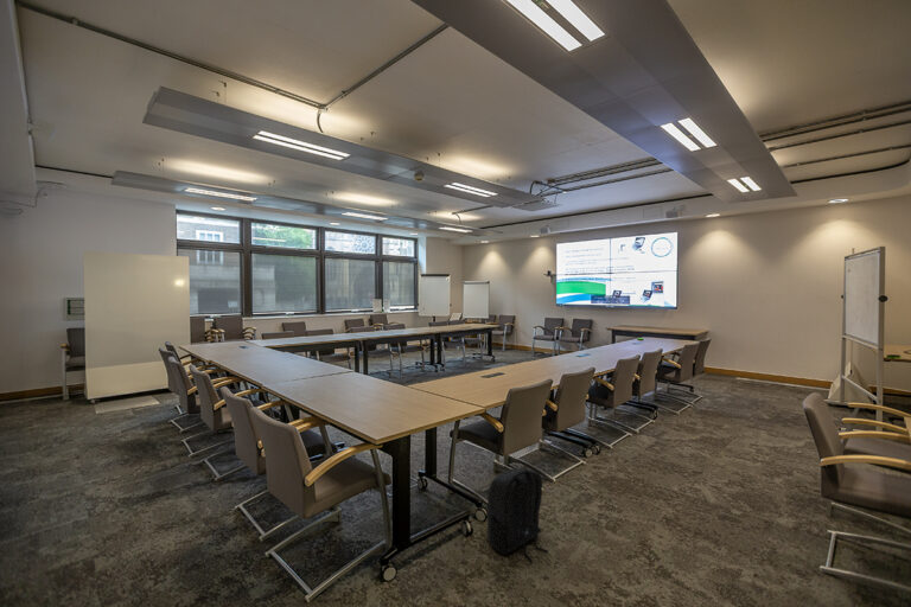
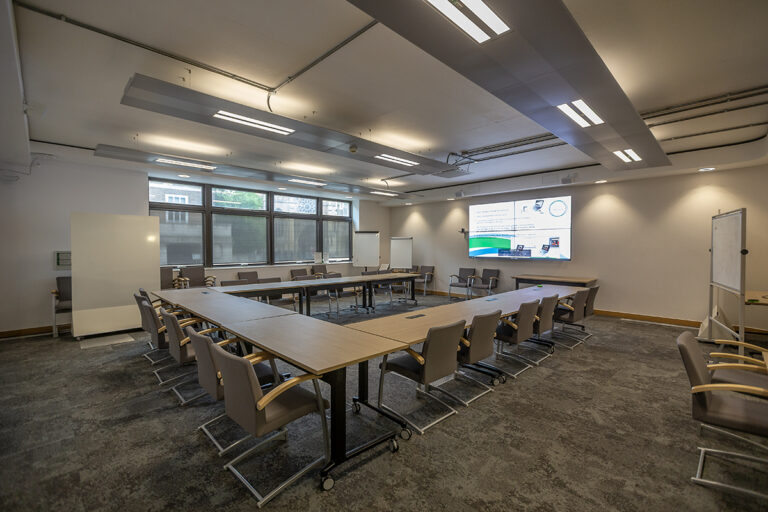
- backpack (518, 505)
